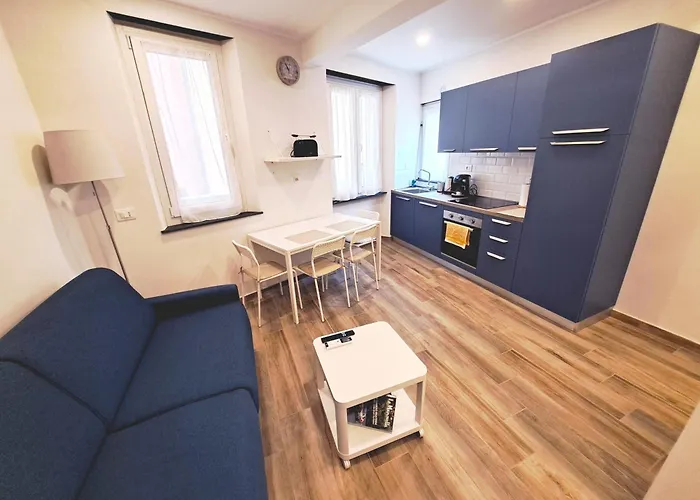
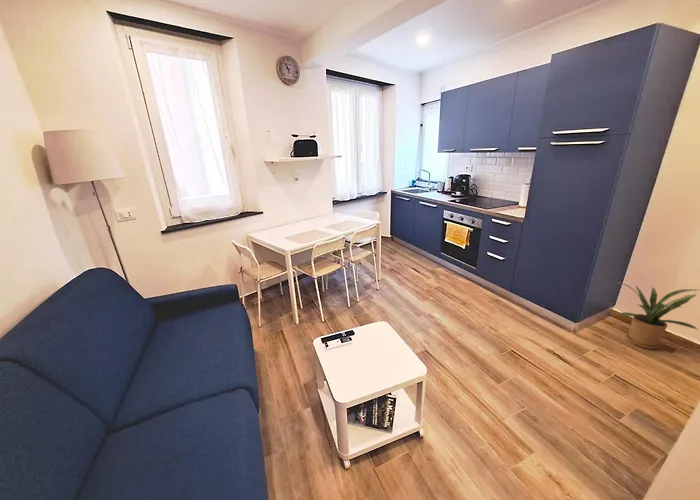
+ house plant (652, 312)
